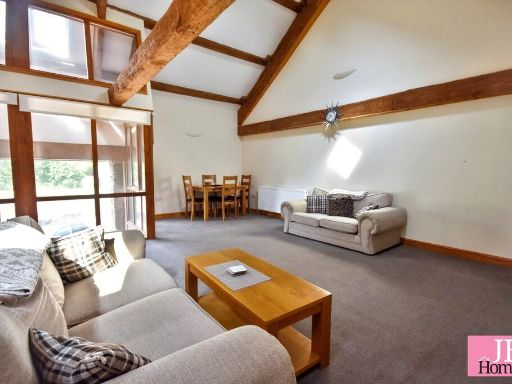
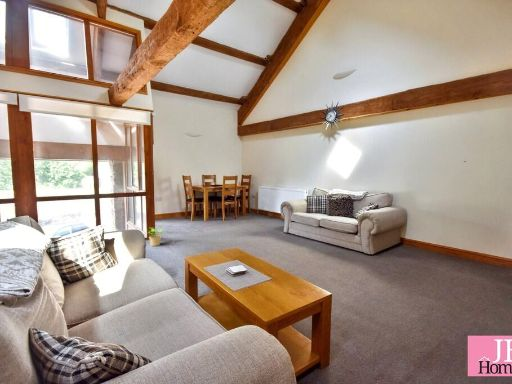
+ potted plant (154, 235)
